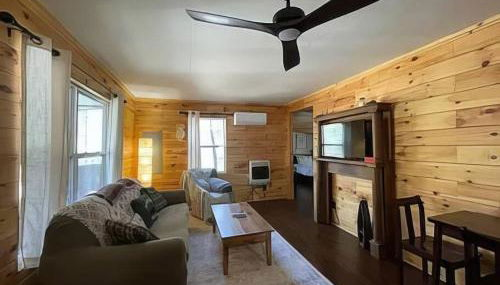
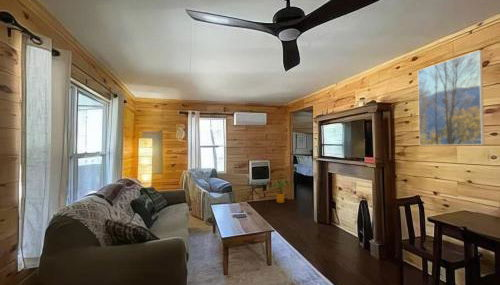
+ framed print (447, 103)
+ house plant (280, 190)
